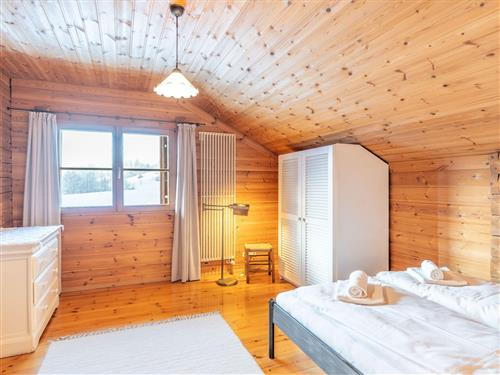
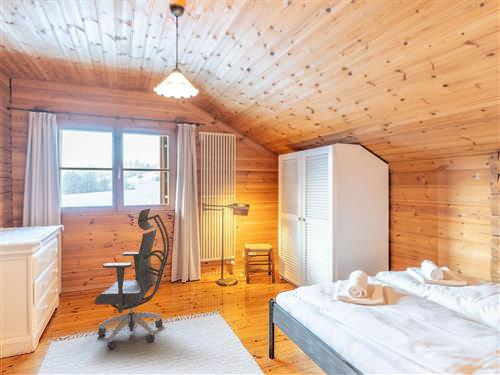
+ office chair (135, 271)
